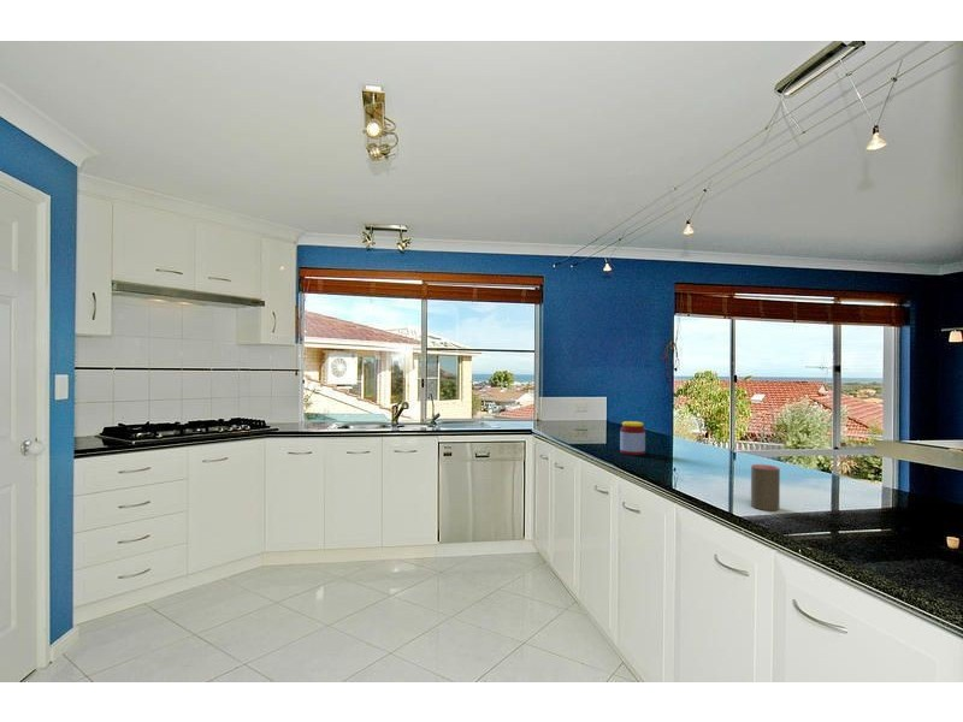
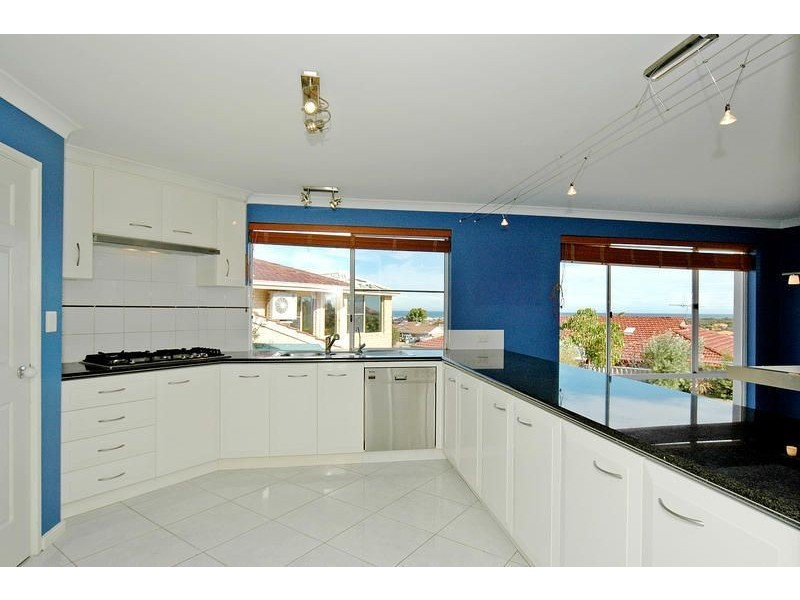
- cup (764, 486)
- jar (632, 437)
